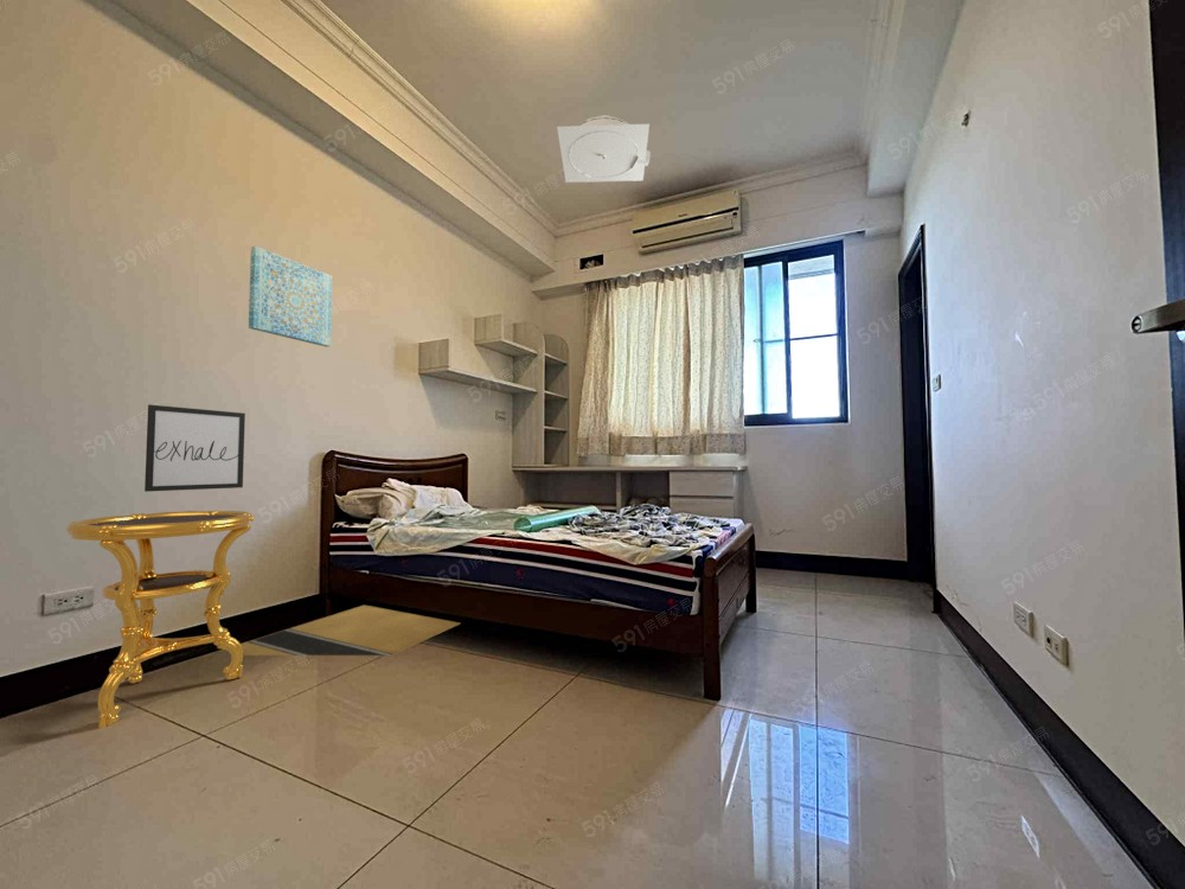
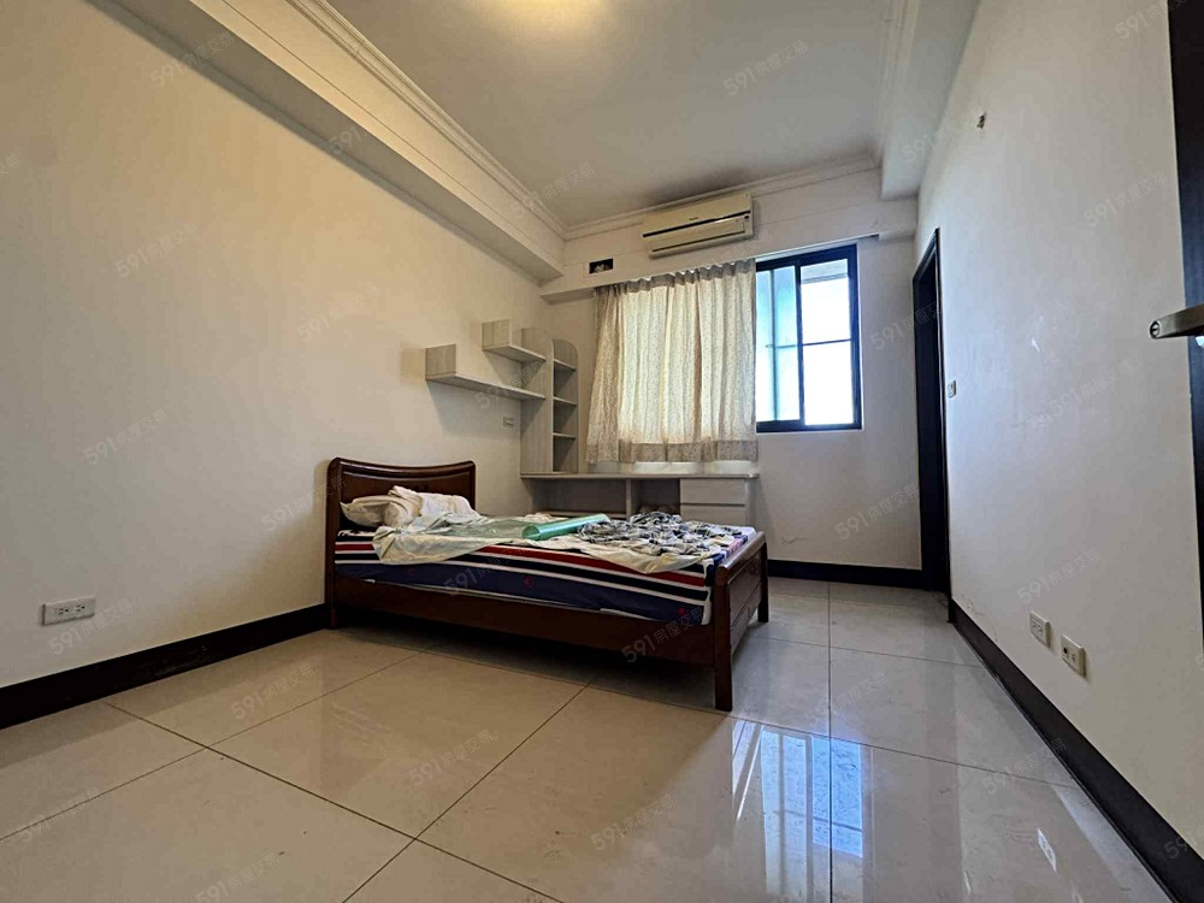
- wall art (293, 300)
- ceiling light (606, 143)
- side table (165, 596)
- door mat (351, 635)
- wall art (198, 448)
